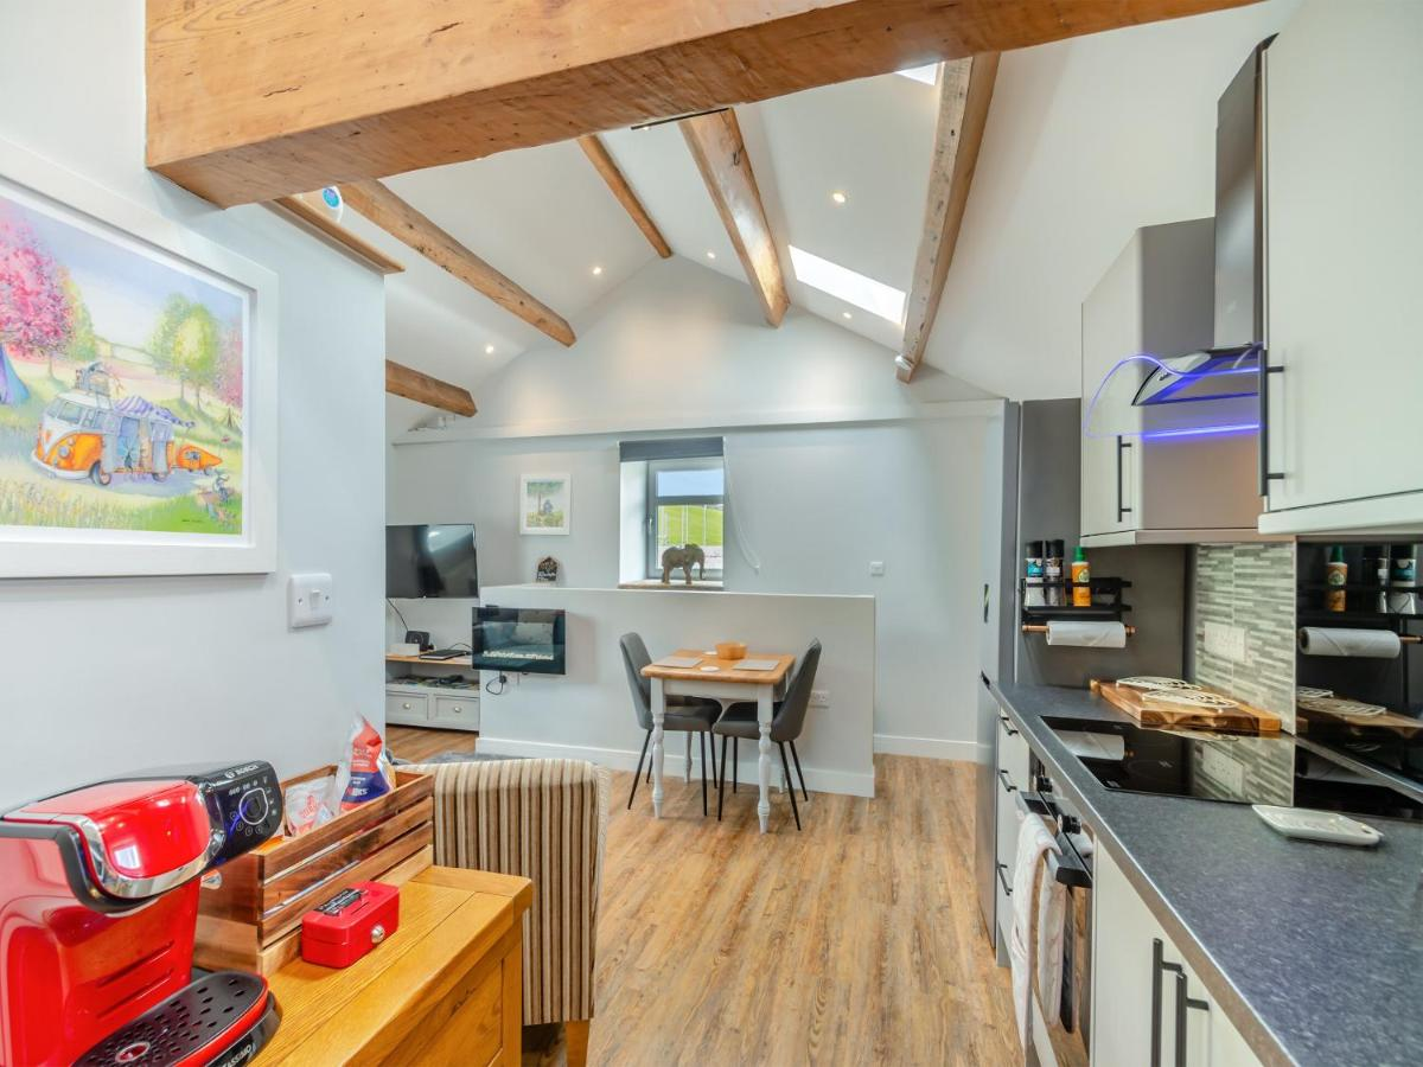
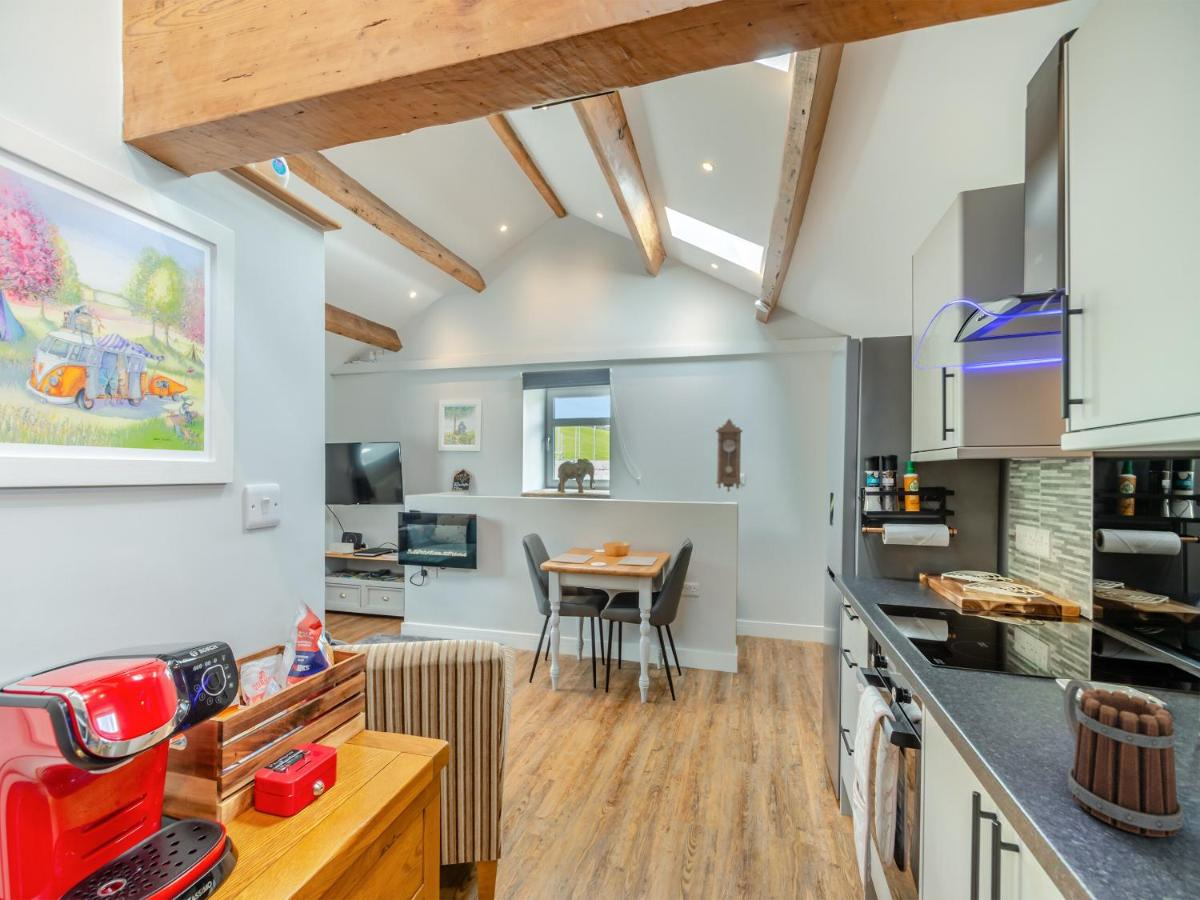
+ mug (1108, 747)
+ pendulum clock (729, 455)
